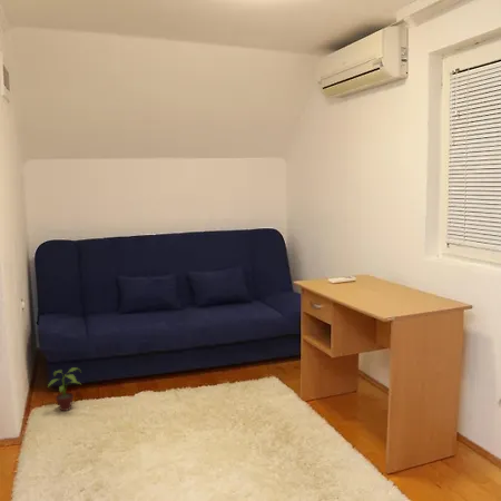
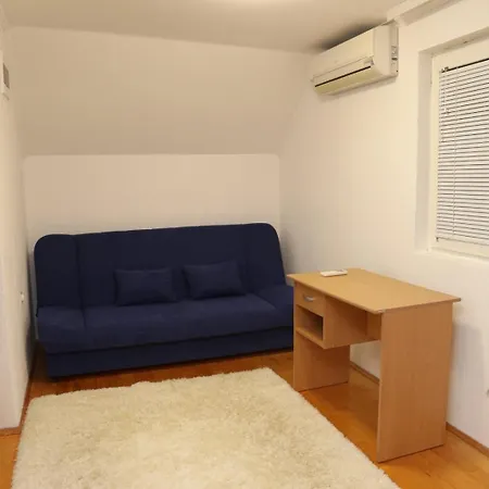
- potted plant (65, 391)
